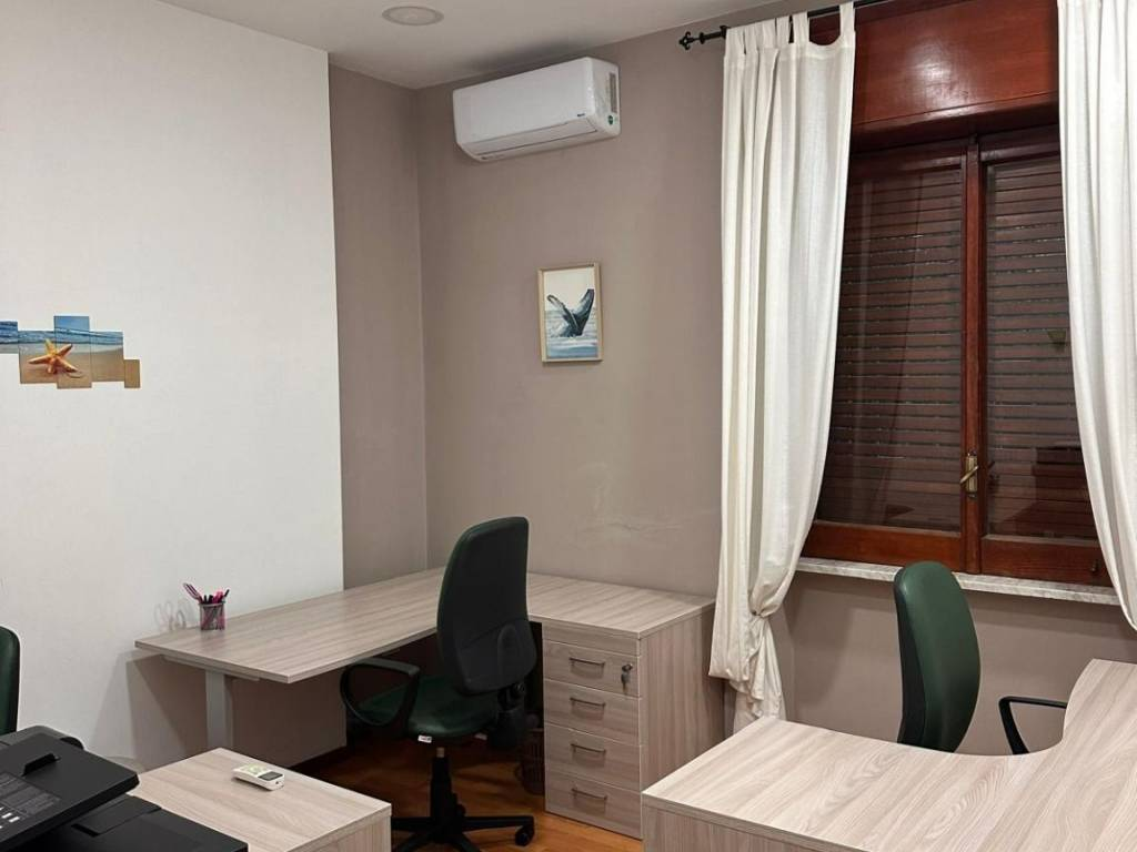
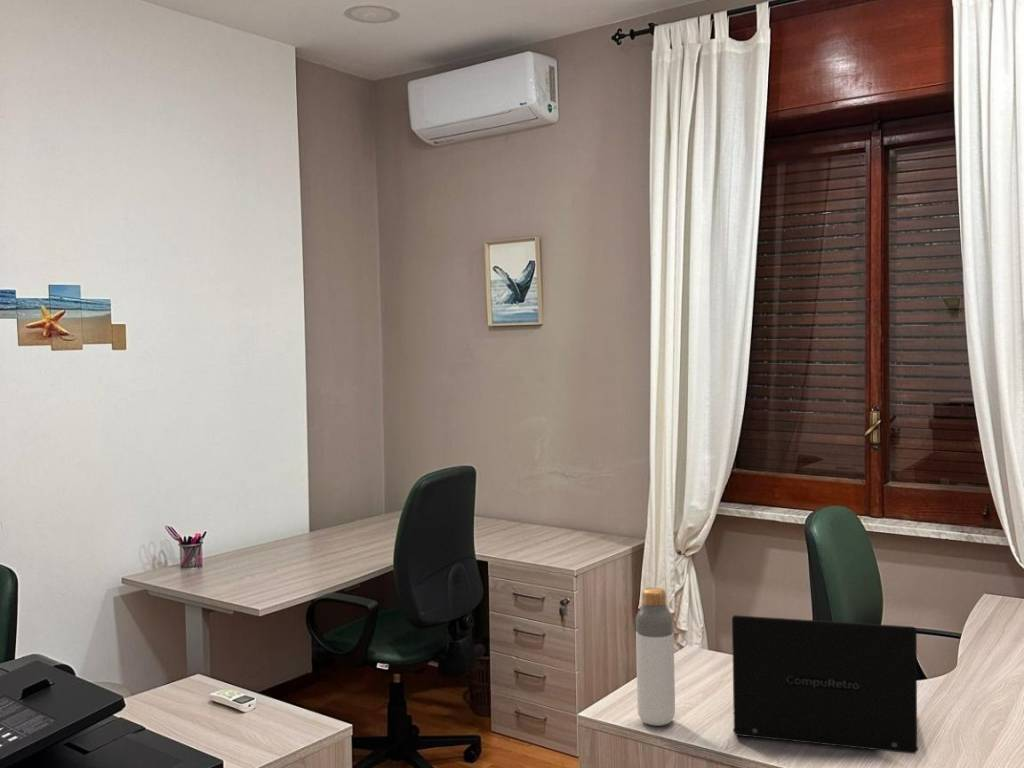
+ laptop (821, 665)
+ bottle (655, 655)
